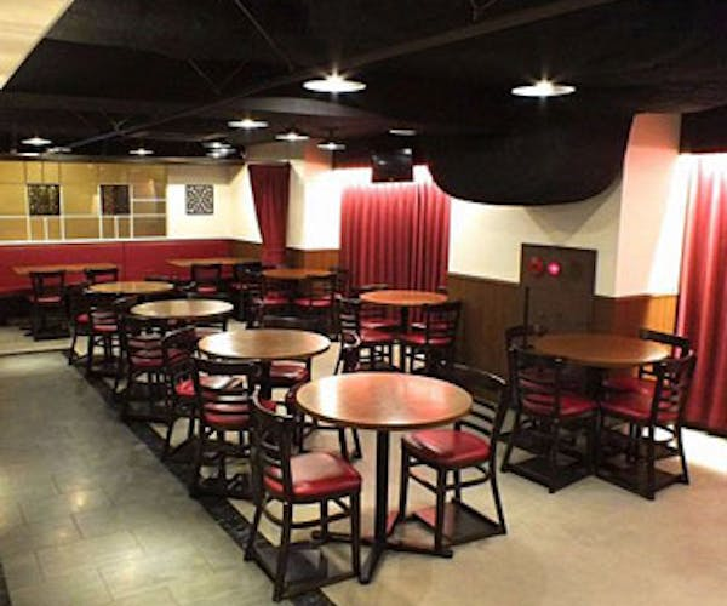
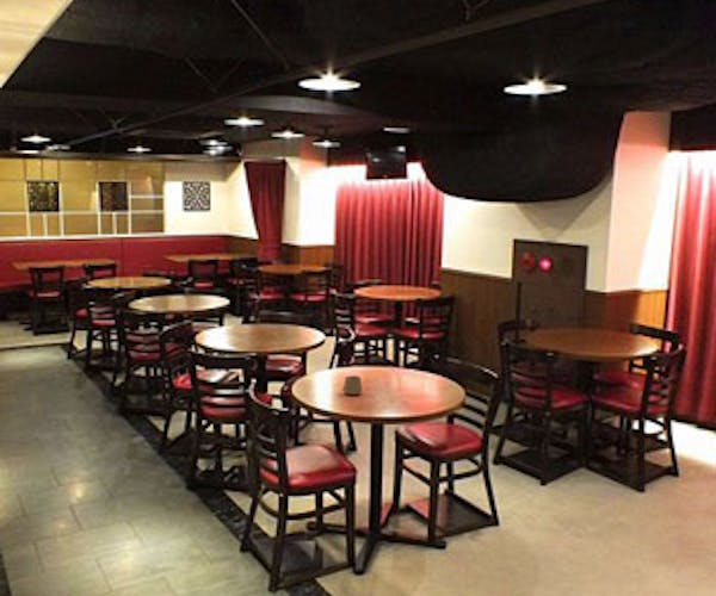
+ cup (352, 385)
